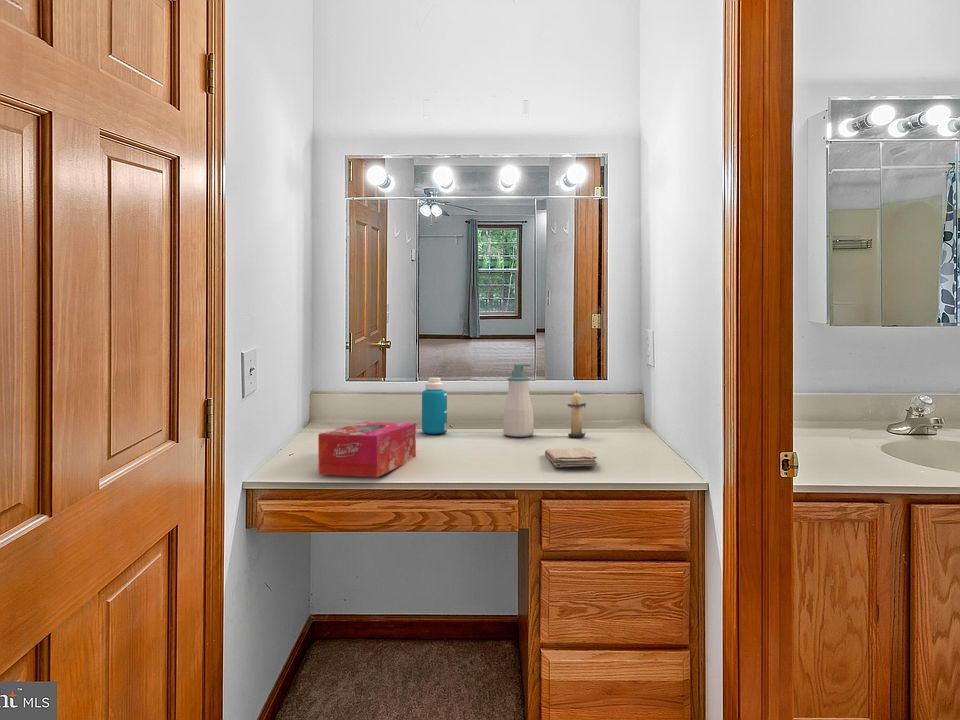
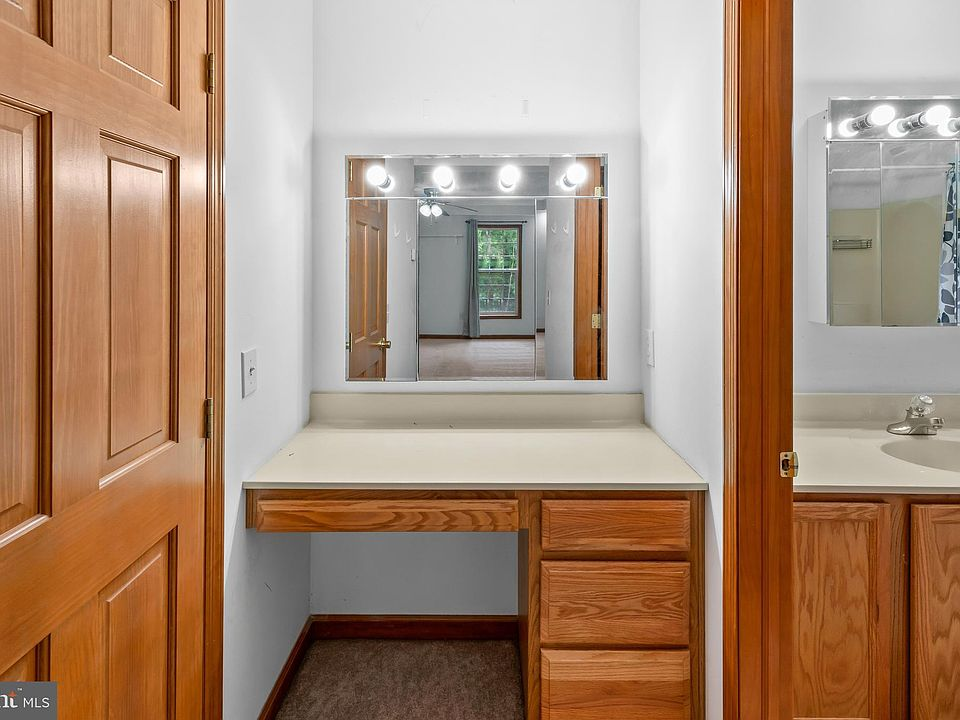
- bottle (434, 405)
- soap bottle (518, 399)
- candle (576, 413)
- washcloth (570, 456)
- tissue box (370, 447)
